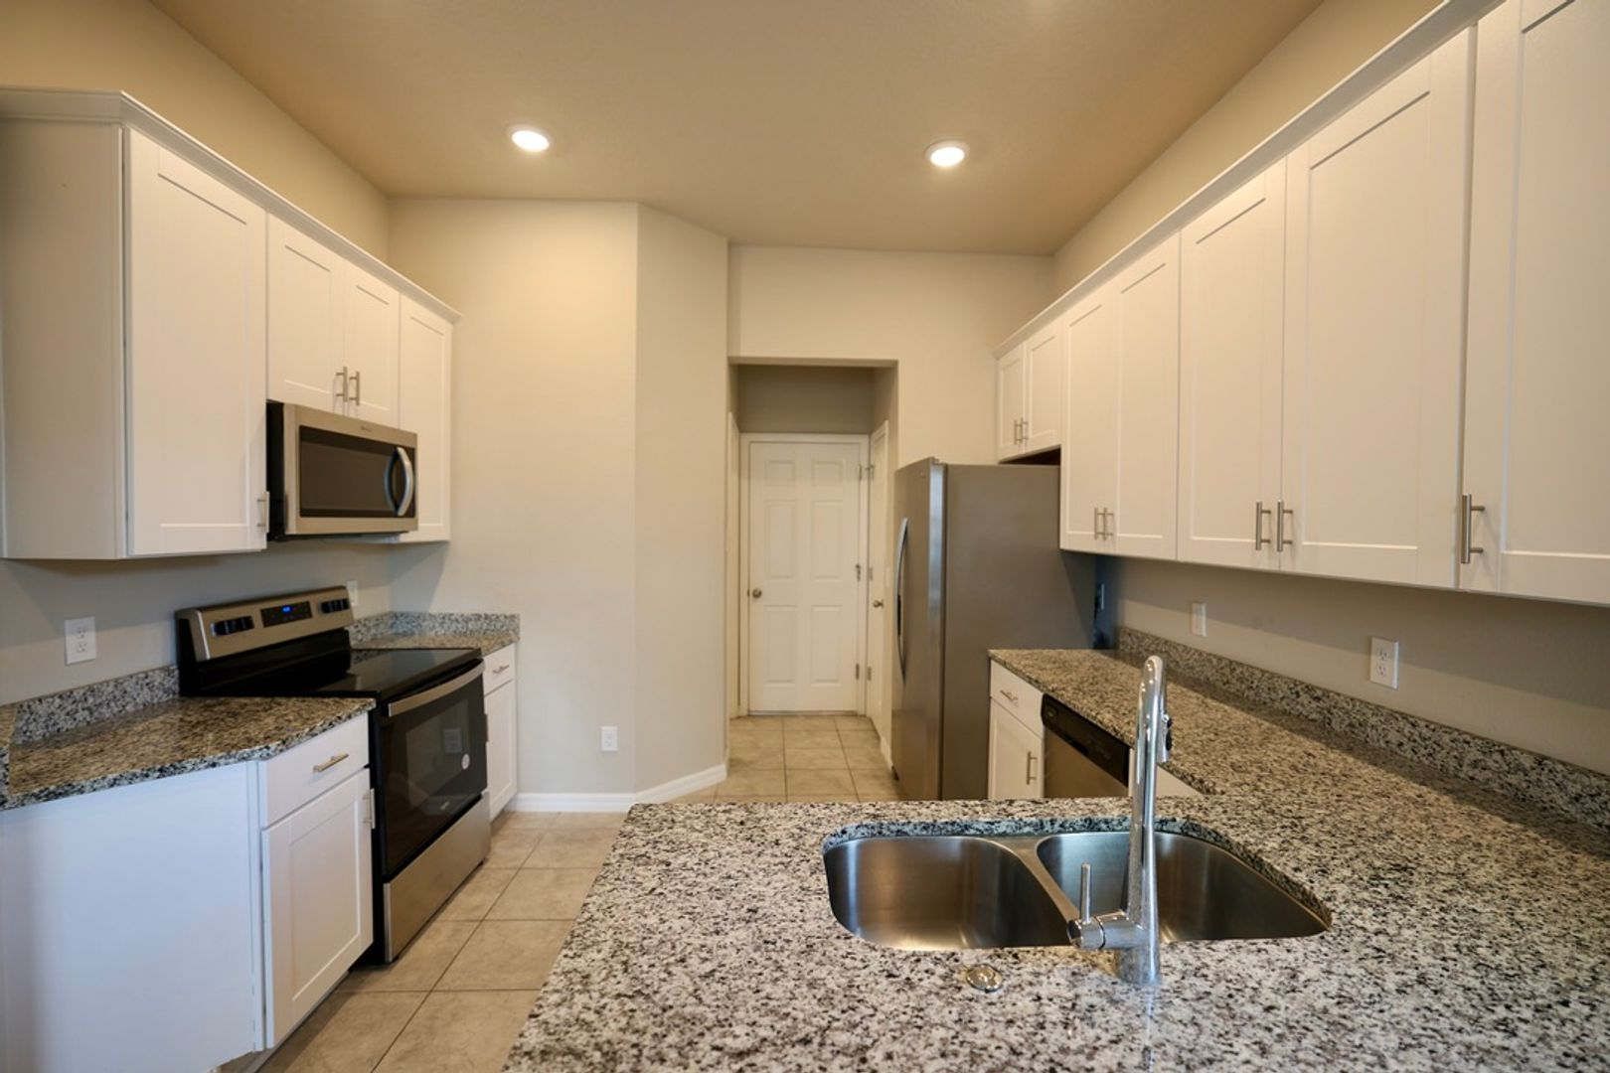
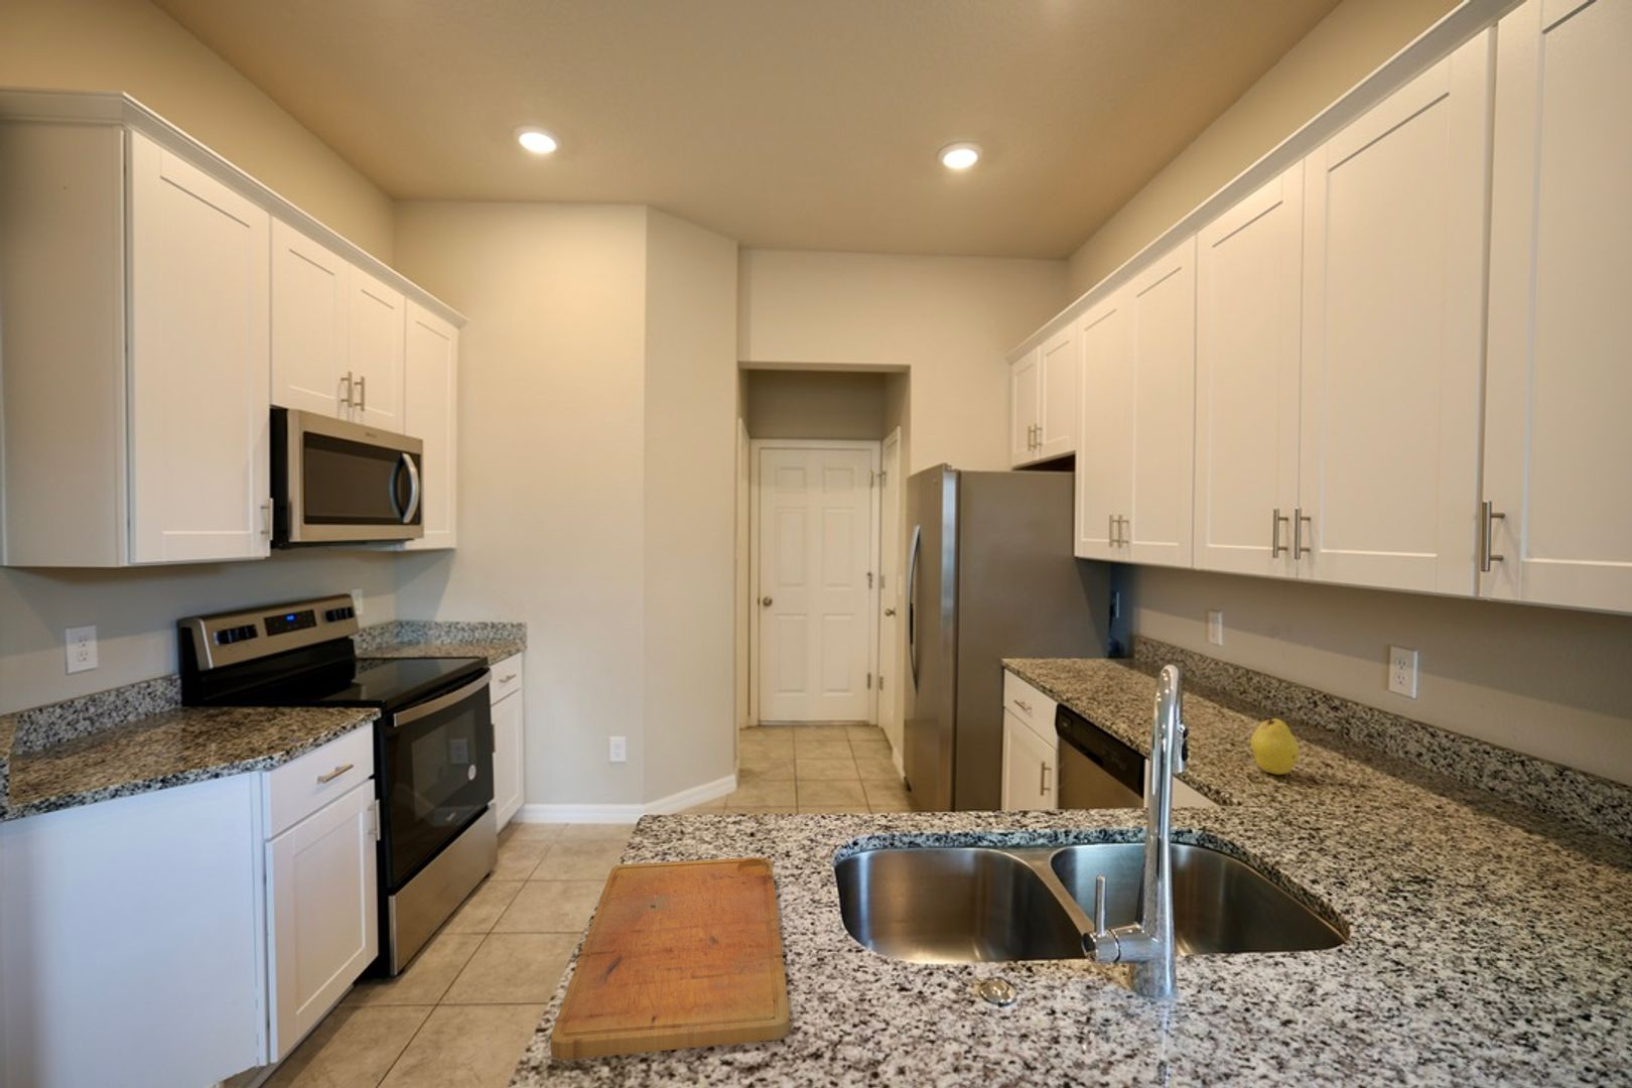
+ cutting board (684, 935)
+ fruit (1274, 744)
